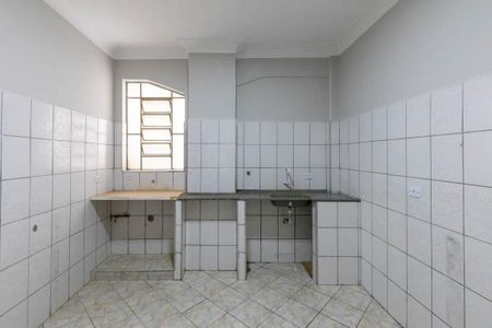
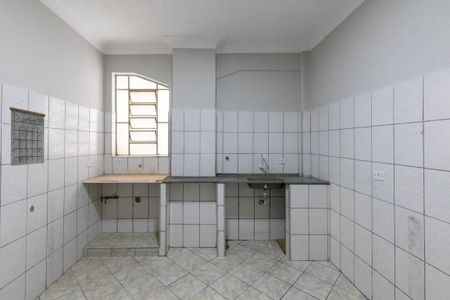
+ calendar (28, 131)
